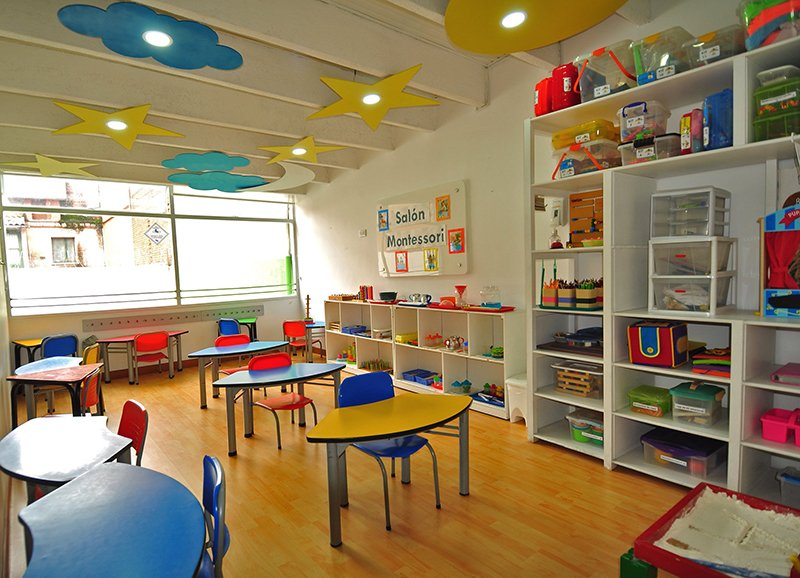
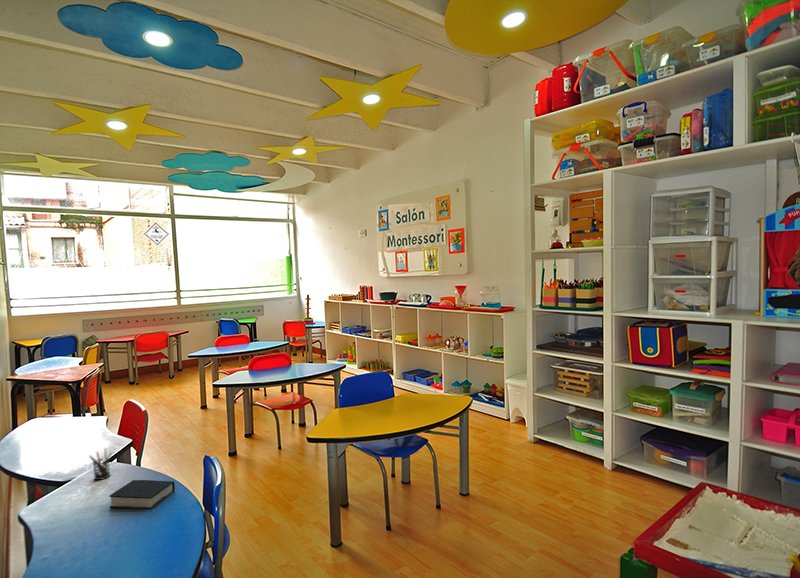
+ pen holder (102, 463)
+ book (143, 493)
